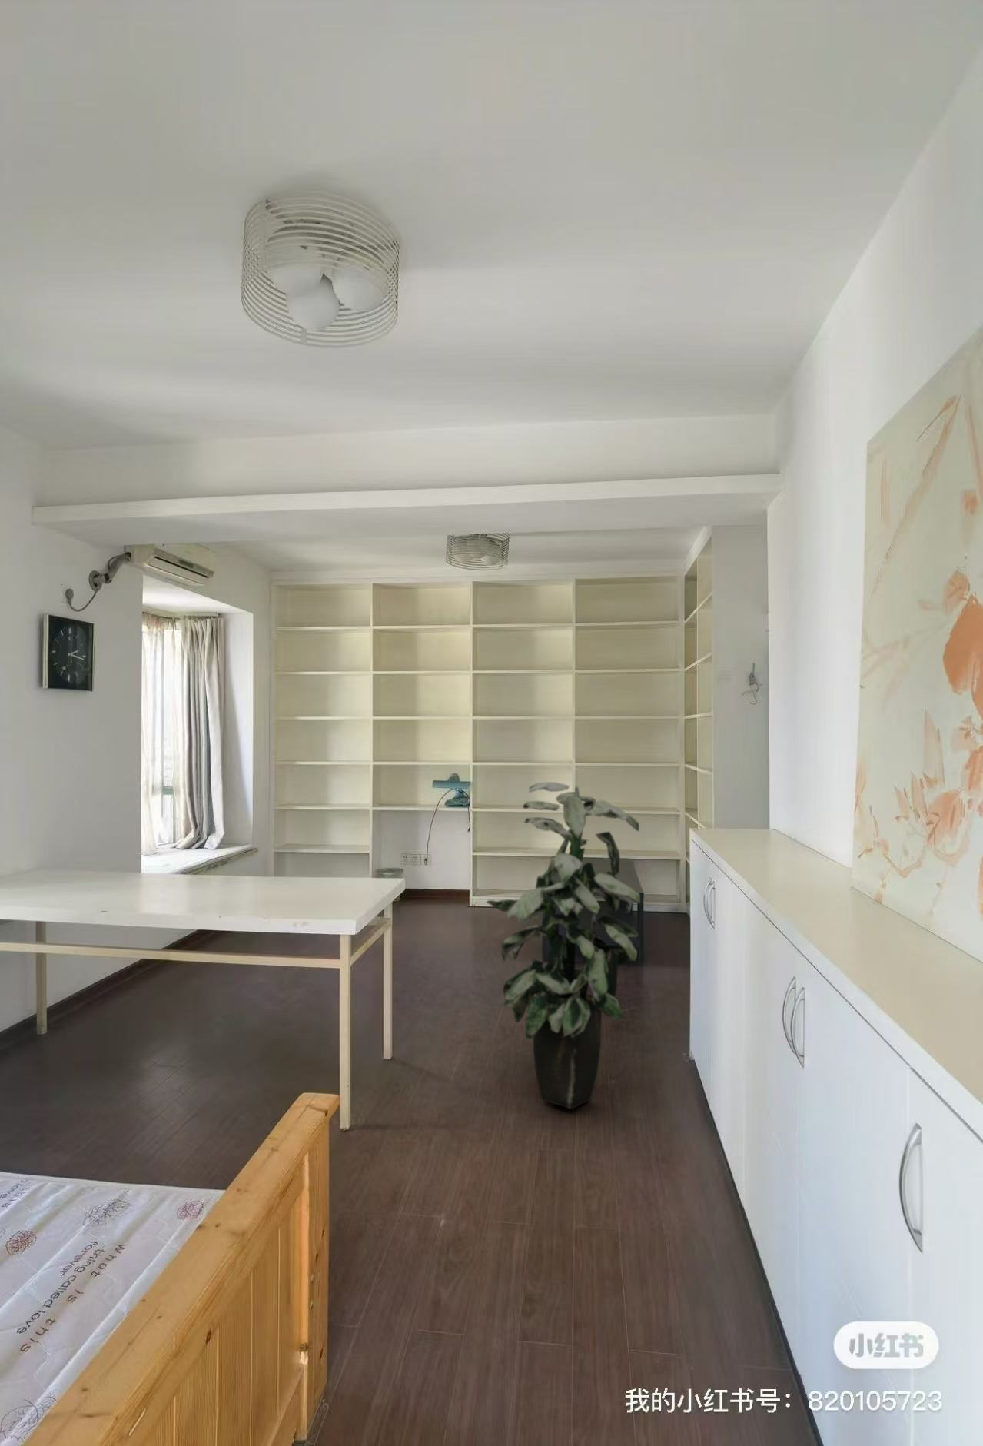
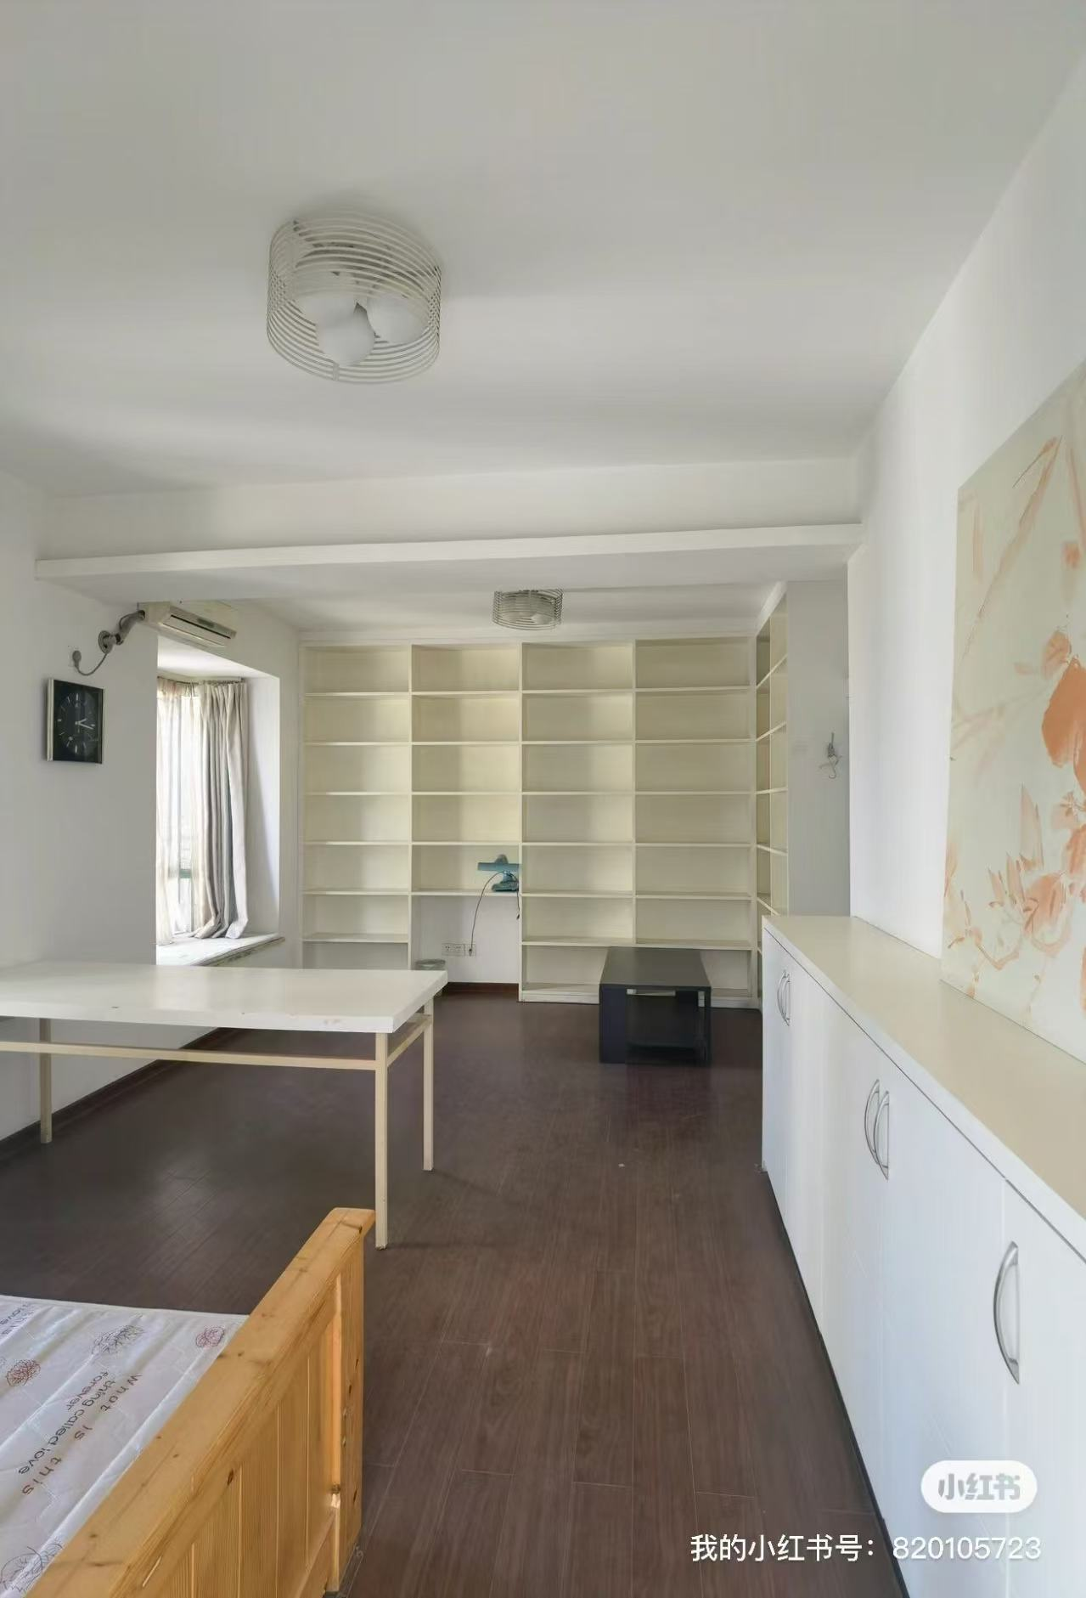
- indoor plant (564, 936)
